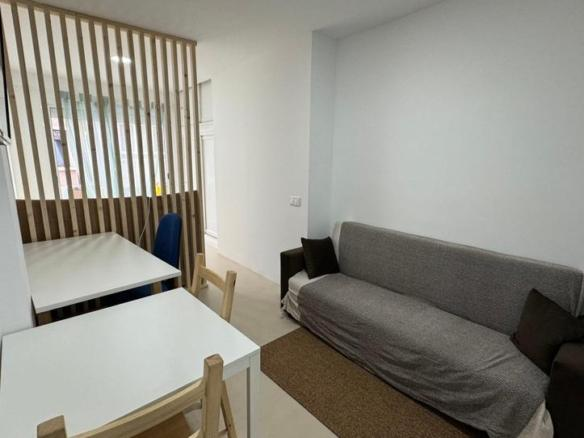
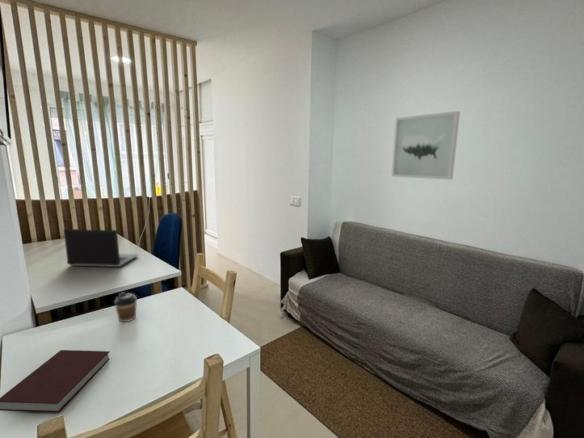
+ wall art (422, 147)
+ notebook (59, 377)
+ laptop computer (103, 243)
+ coffee cup (126, 306)
